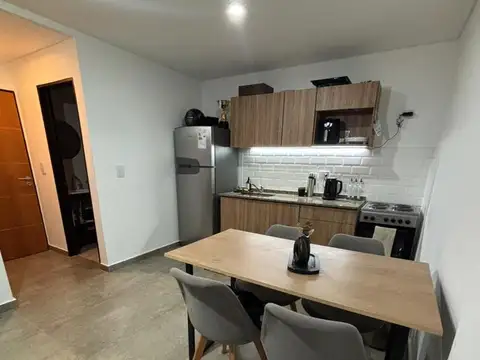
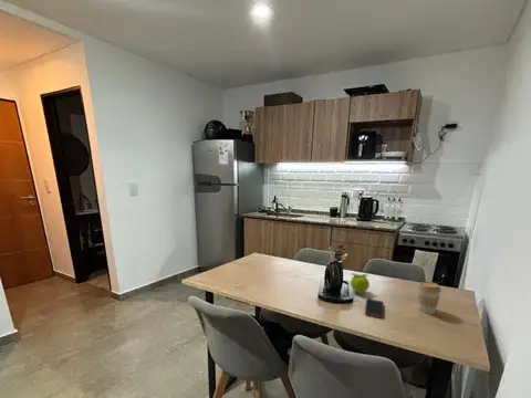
+ fruit (360, 283)
+ coffee cup (427, 296)
+ cell phone (374, 307)
